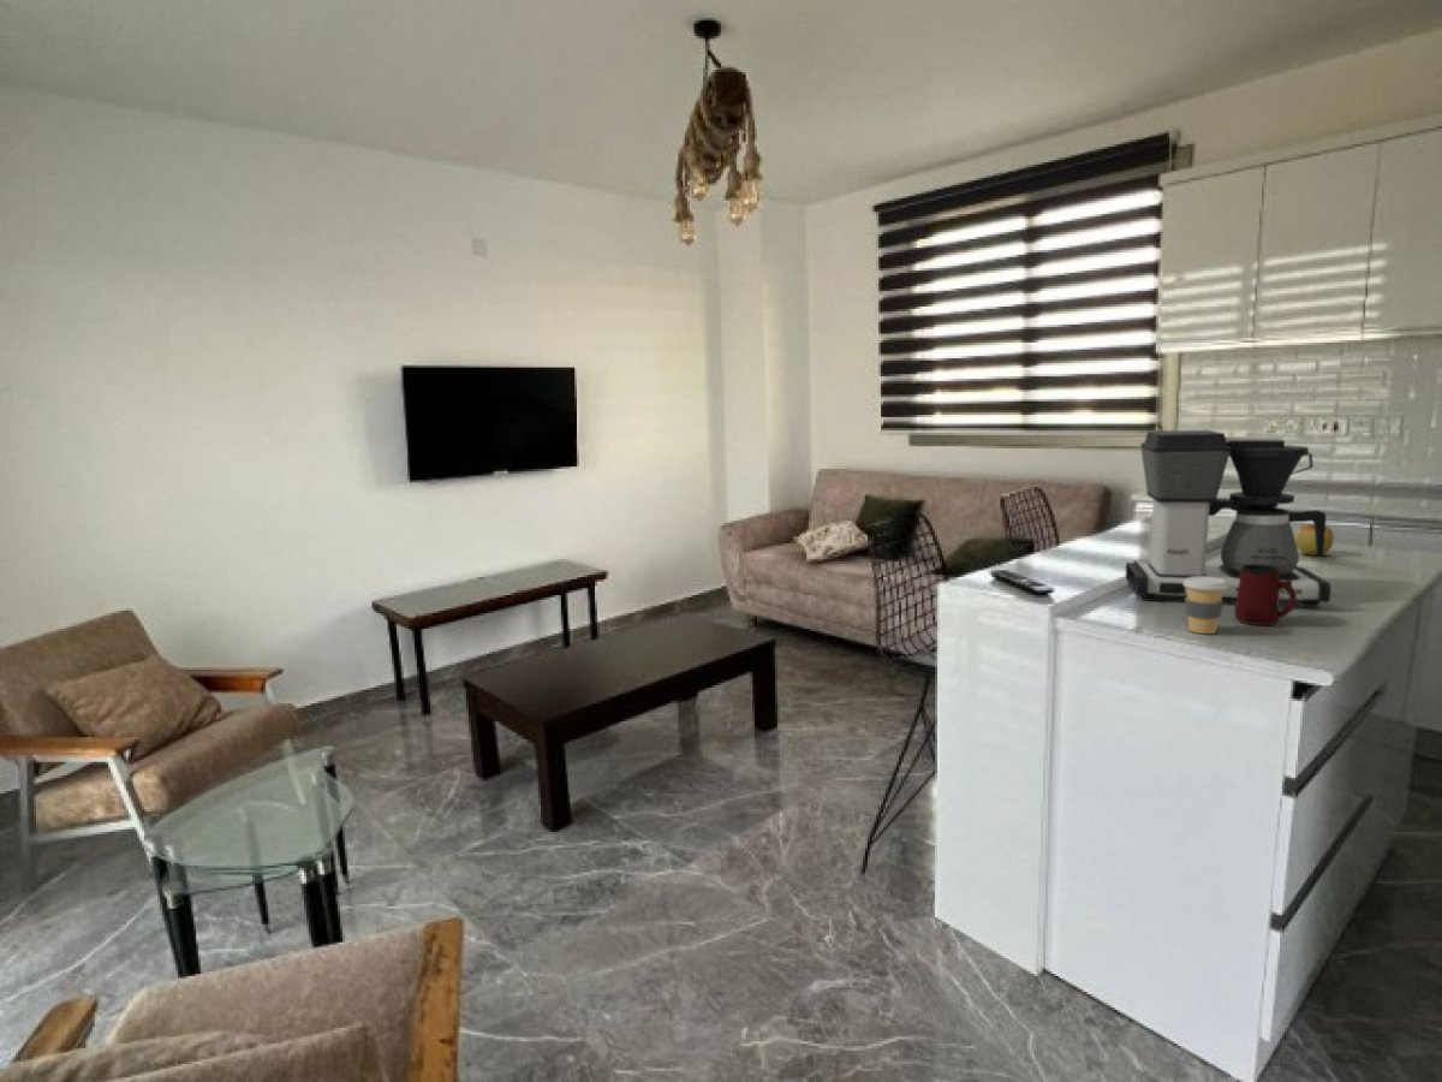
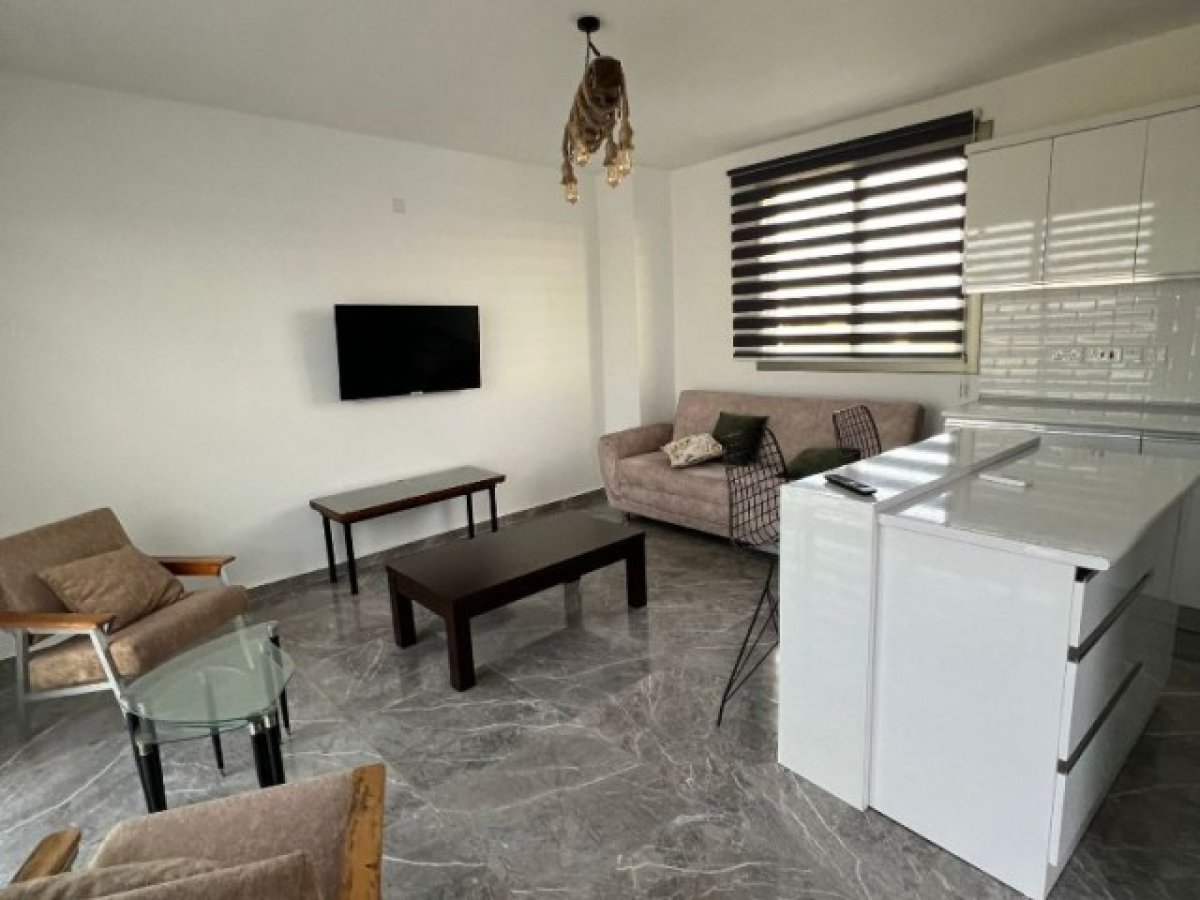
- coffee maker (1231, 509)
- apple (1313, 536)
- coffee cup (1203, 605)
- mug (1265, 595)
